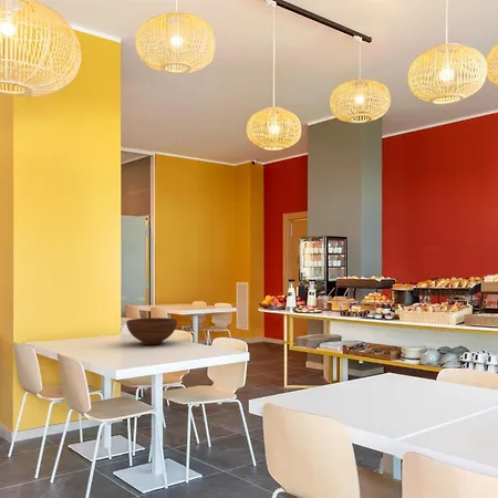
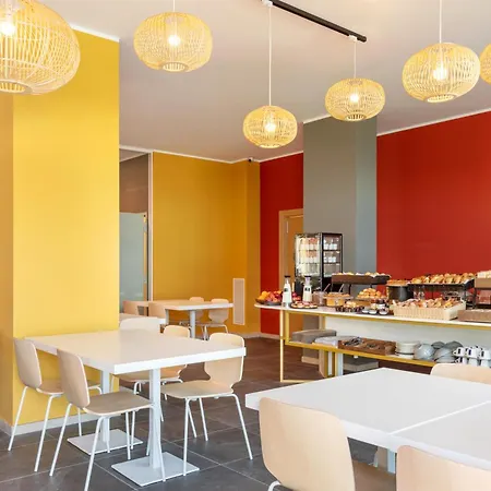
- fruit bowl (152, 332)
